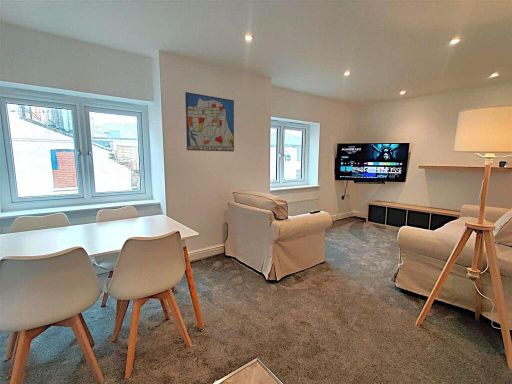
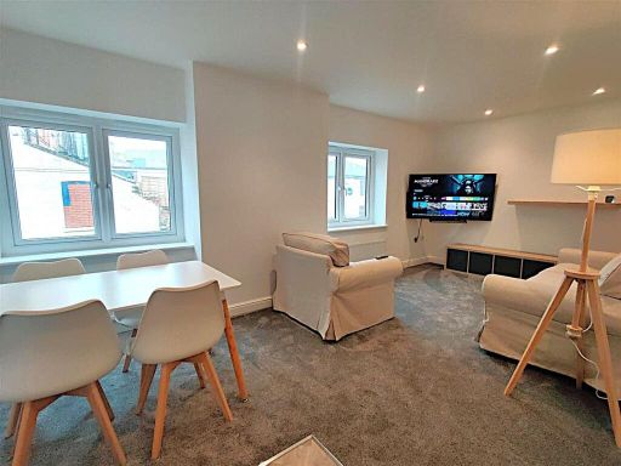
- wall art (211, 124)
